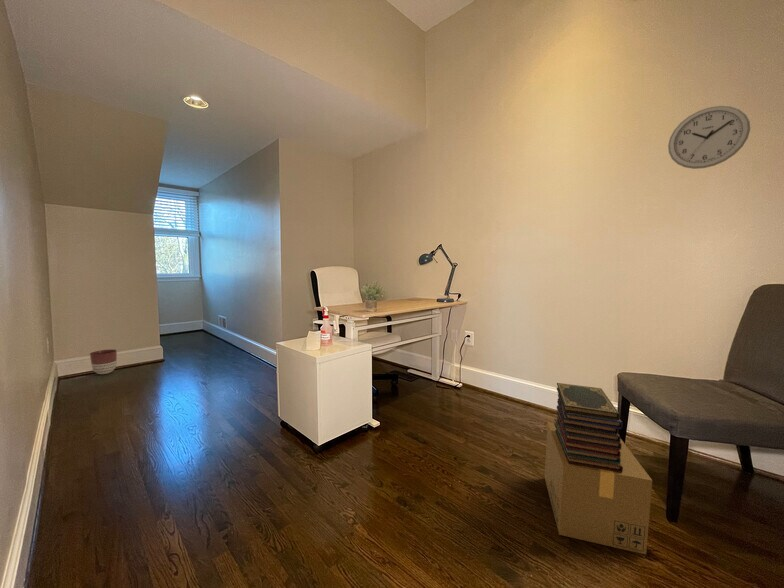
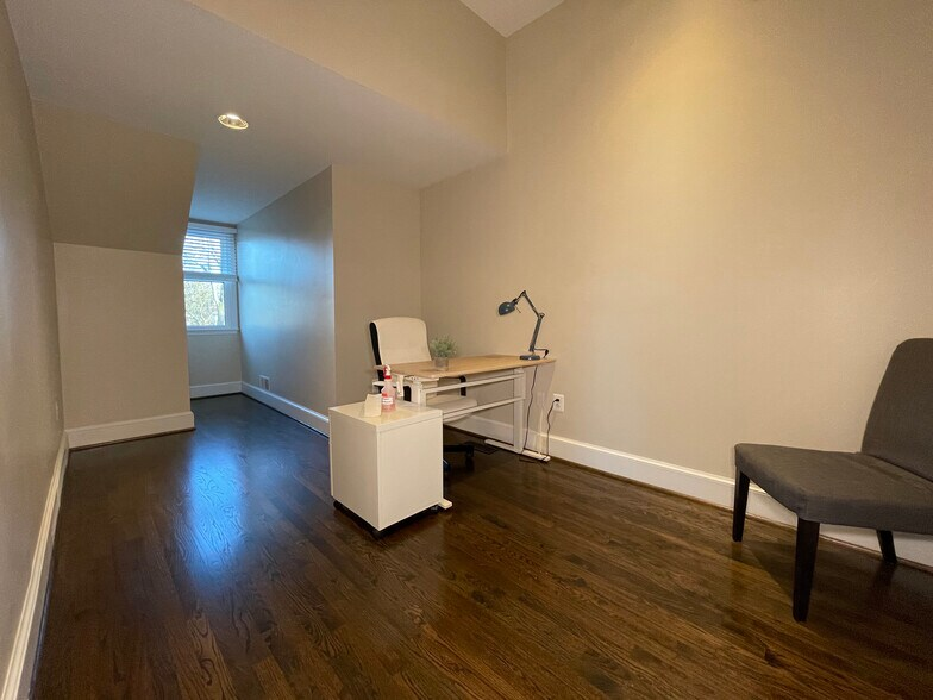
- wall clock (706, 137)
- planter (104, 362)
- book stack (584, 422)
- cardboard box (589, 478)
